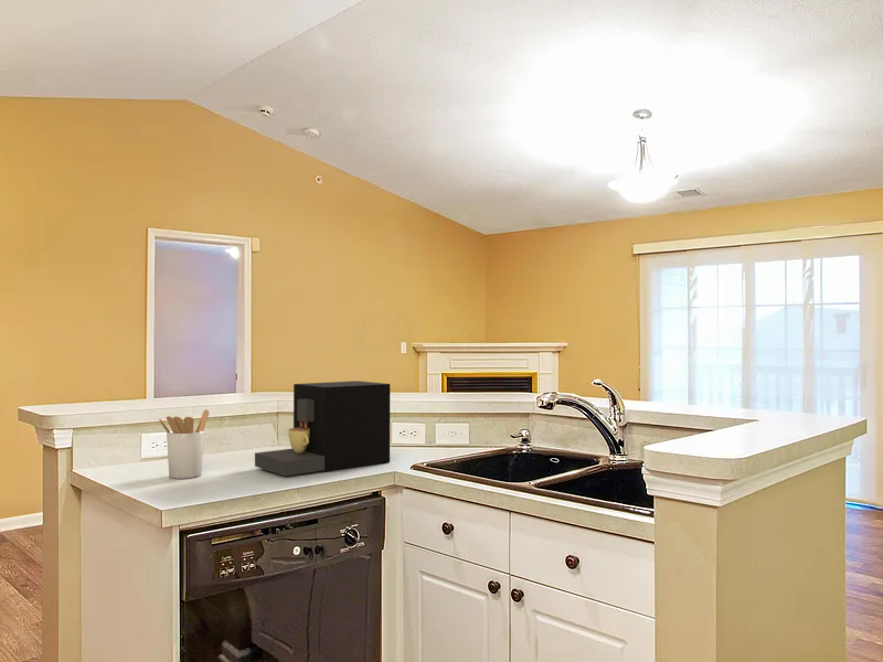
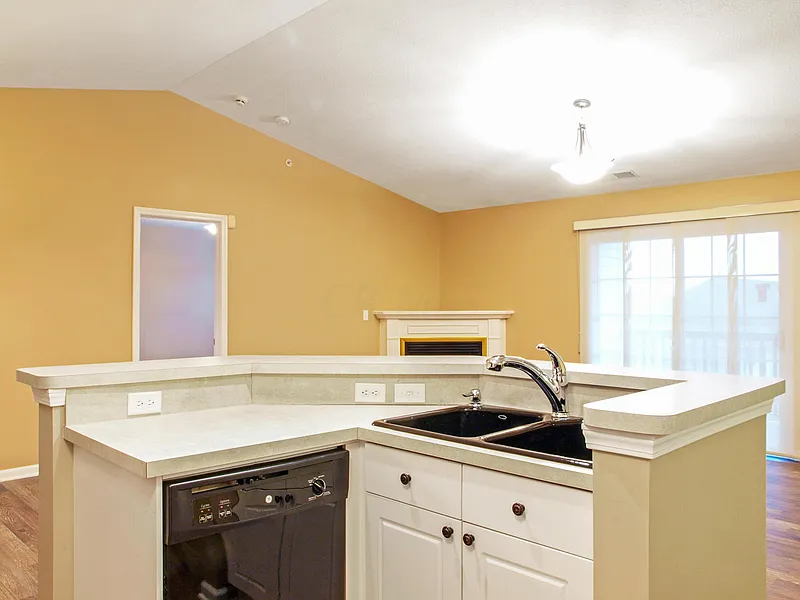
- coffee maker (323, 425)
- utensil holder (183, 444)
